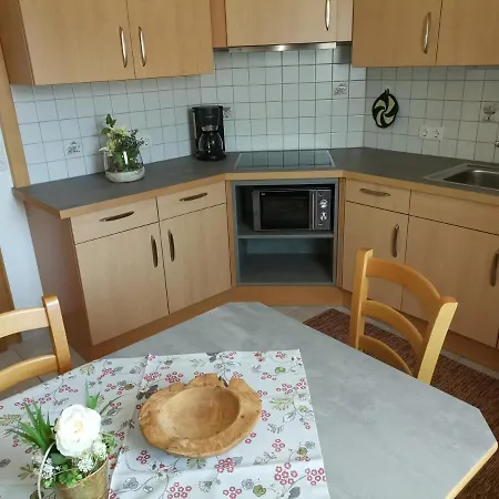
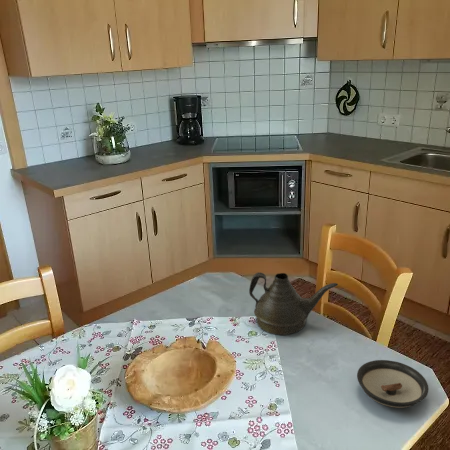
+ saucer (391, 386)
+ teapot (291, 300)
